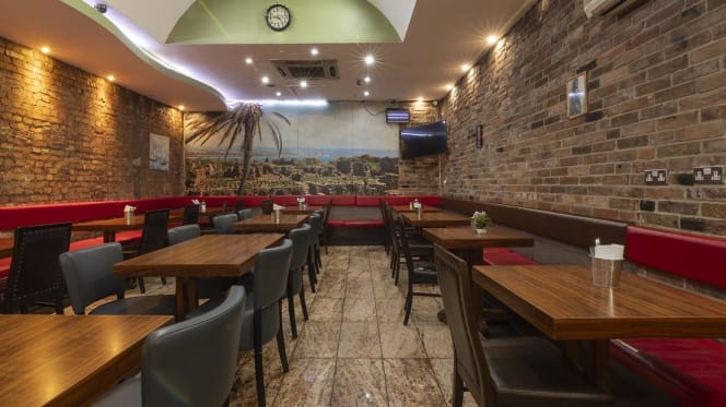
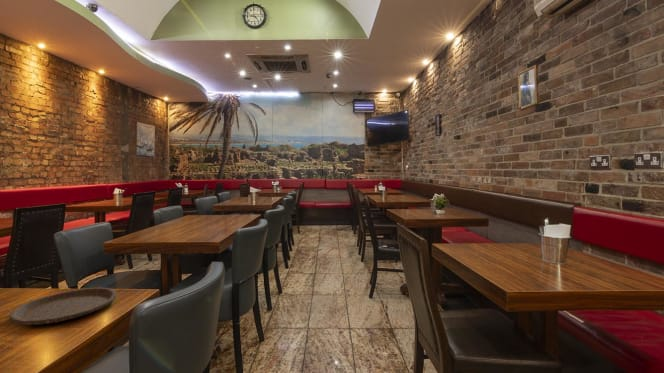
+ plate (67, 305)
